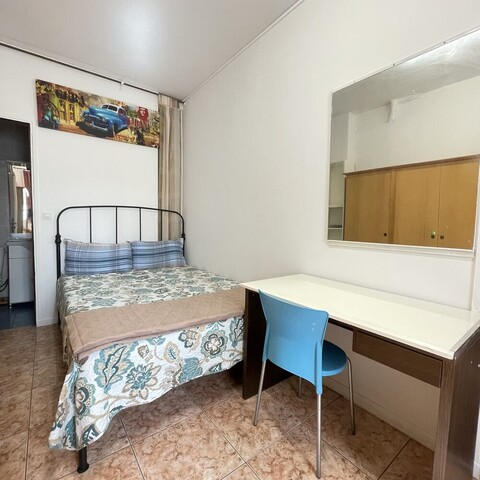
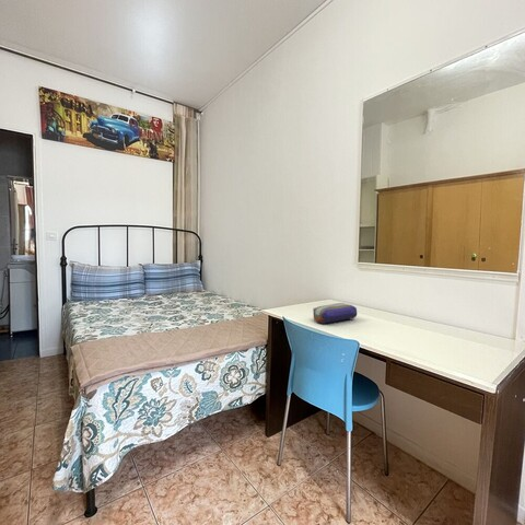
+ pencil case (335, 312)
